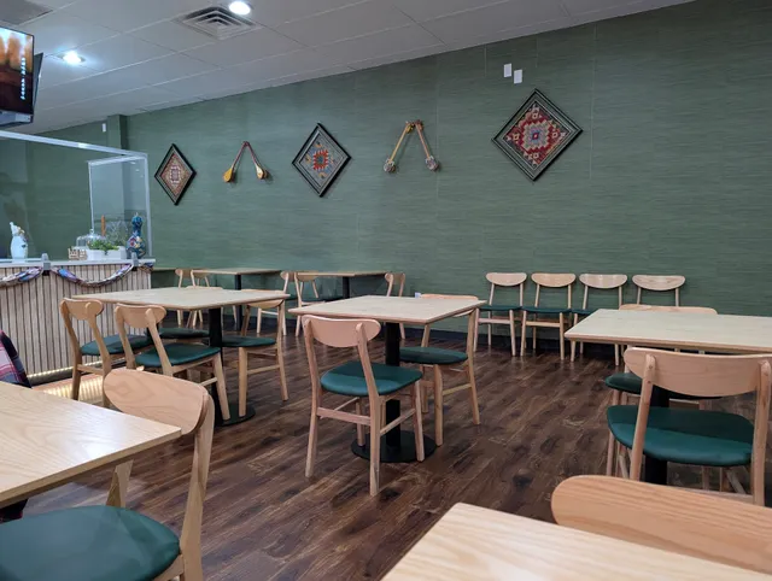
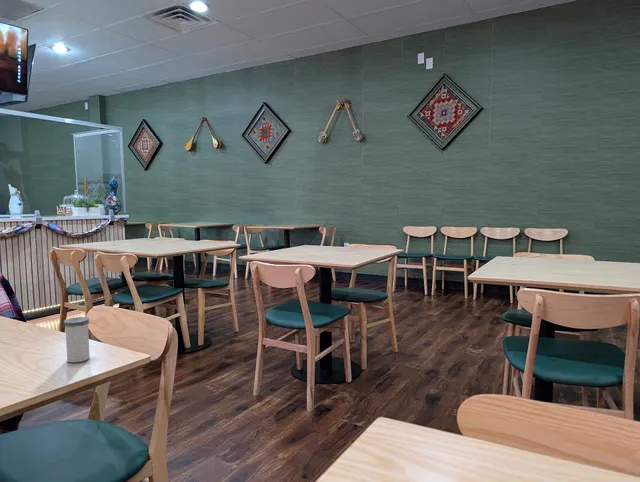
+ salt shaker (77, 339)
